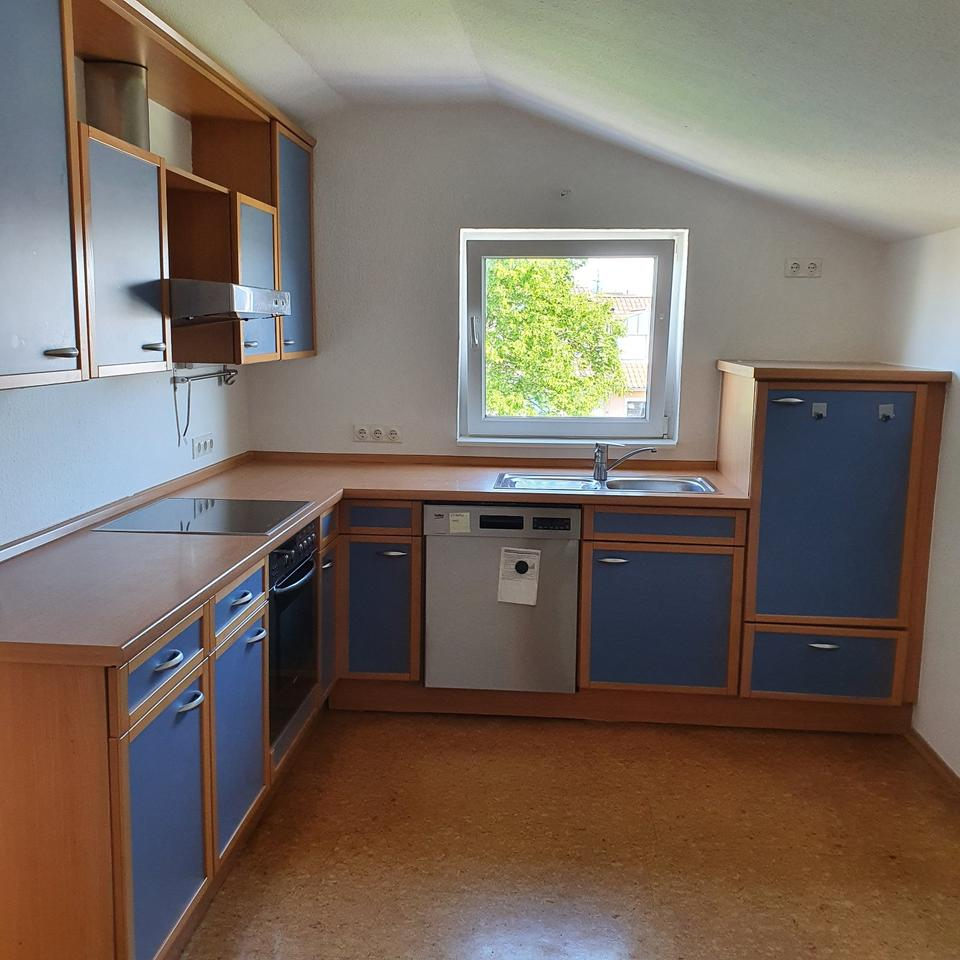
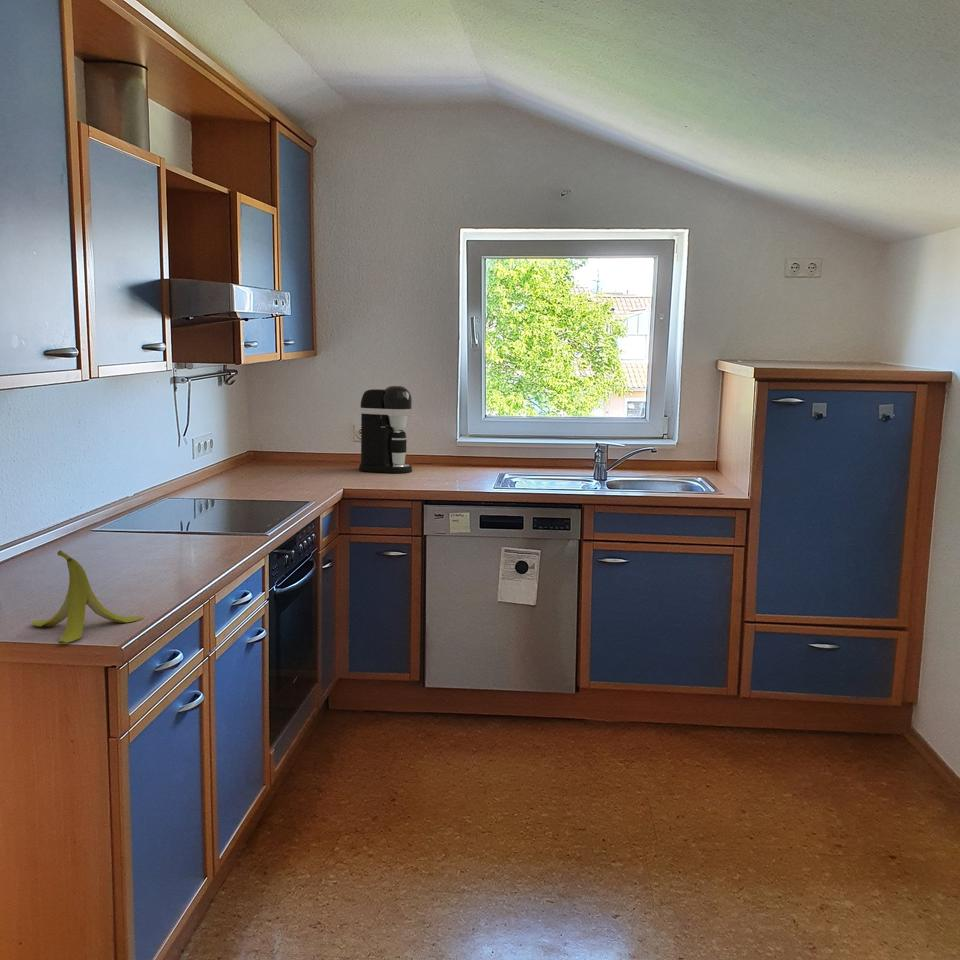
+ banana peel (90, 587)
+ coffee maker (385, 428)
